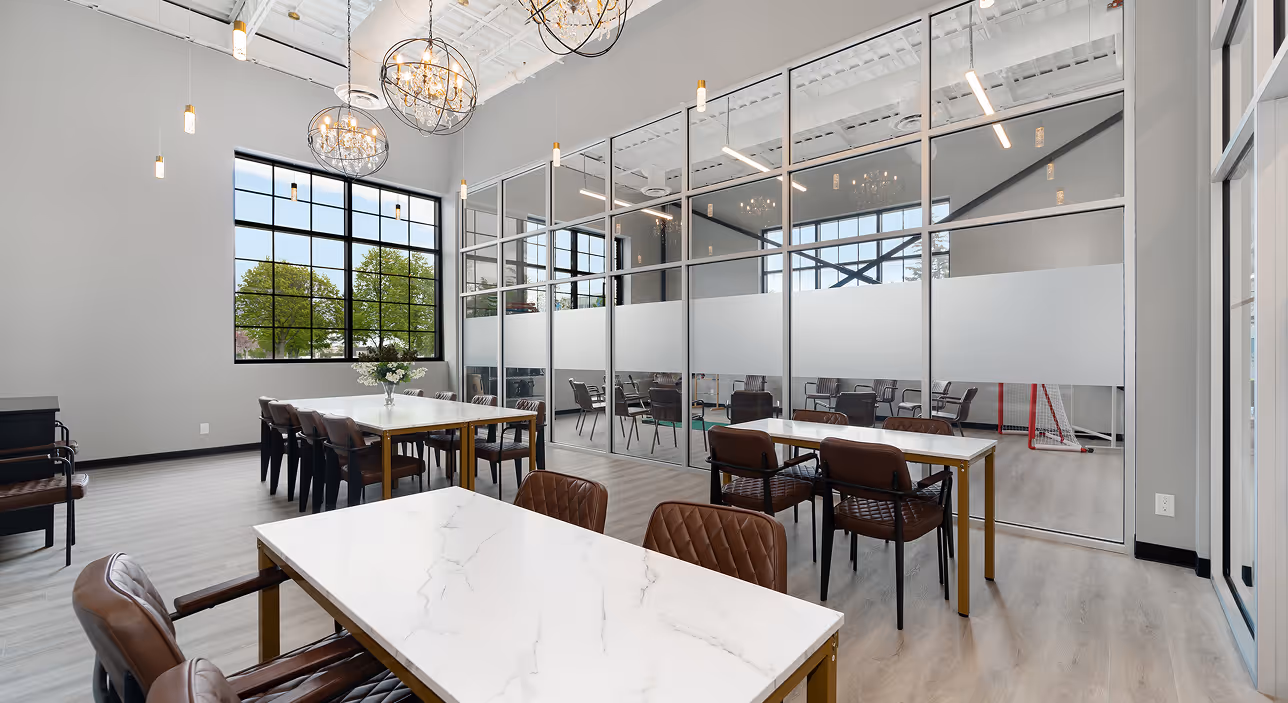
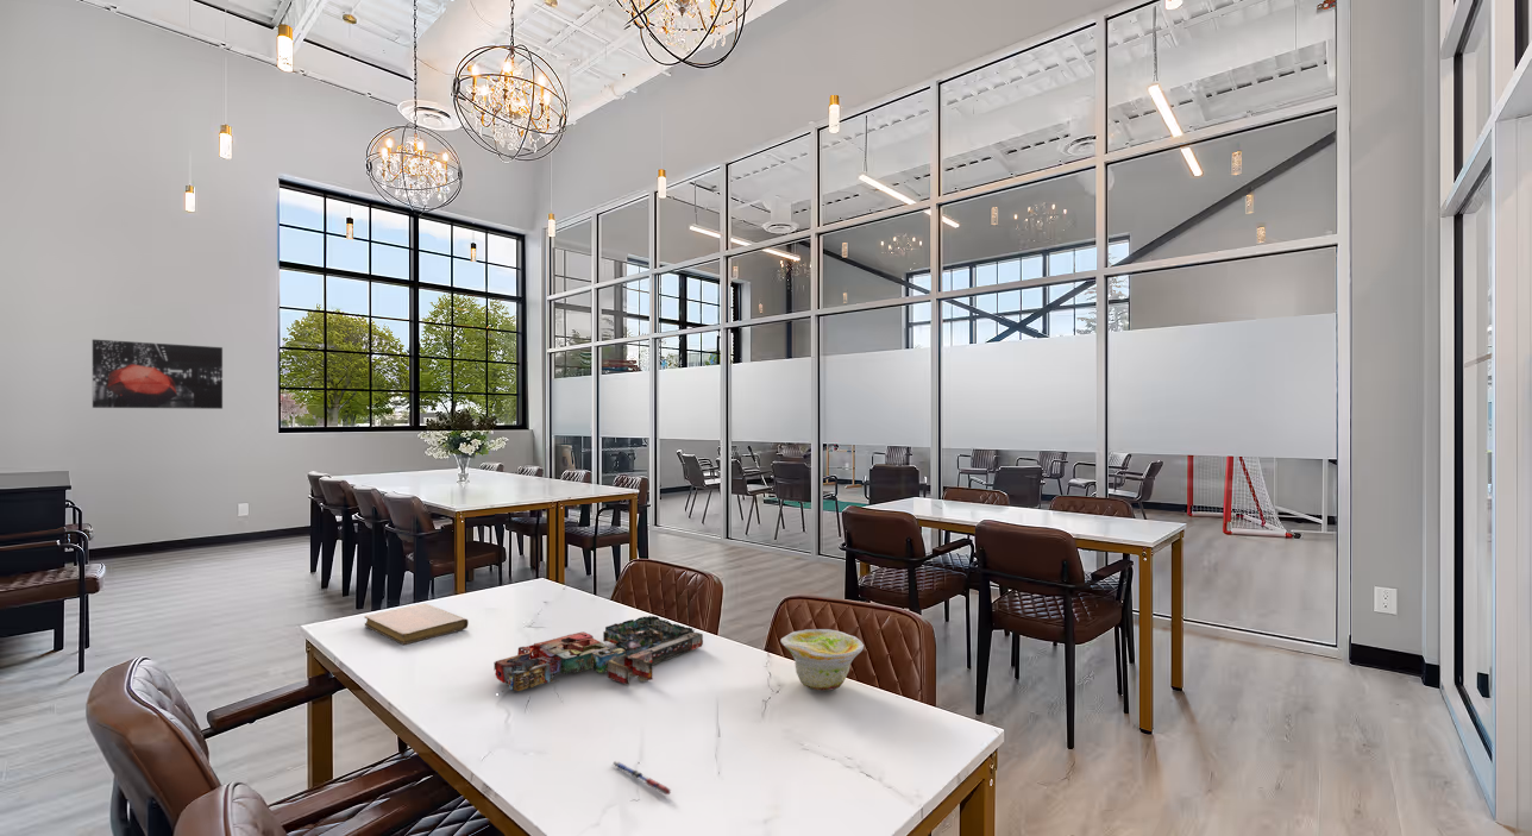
+ pen (640, 775)
+ board game (604, 655)
+ notebook (415, 622)
+ wall art (161, 376)
+ bowl (821, 661)
